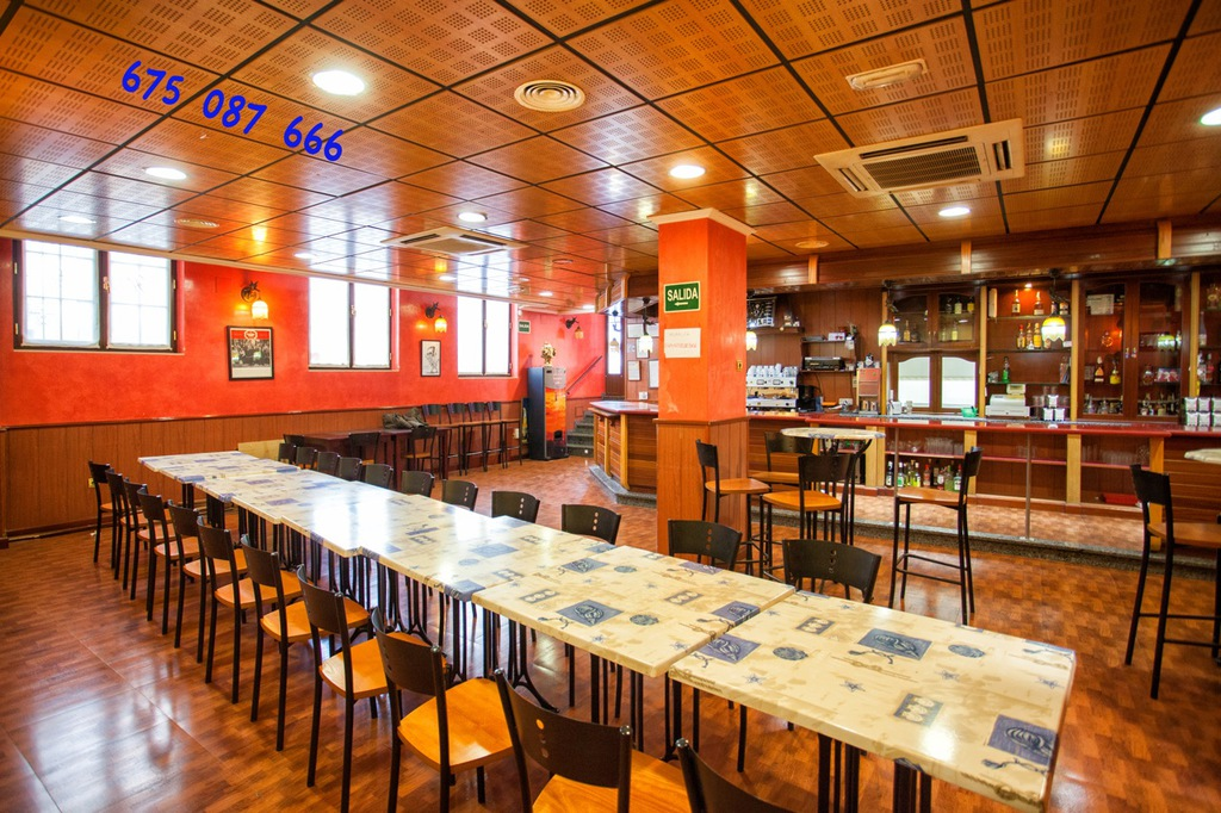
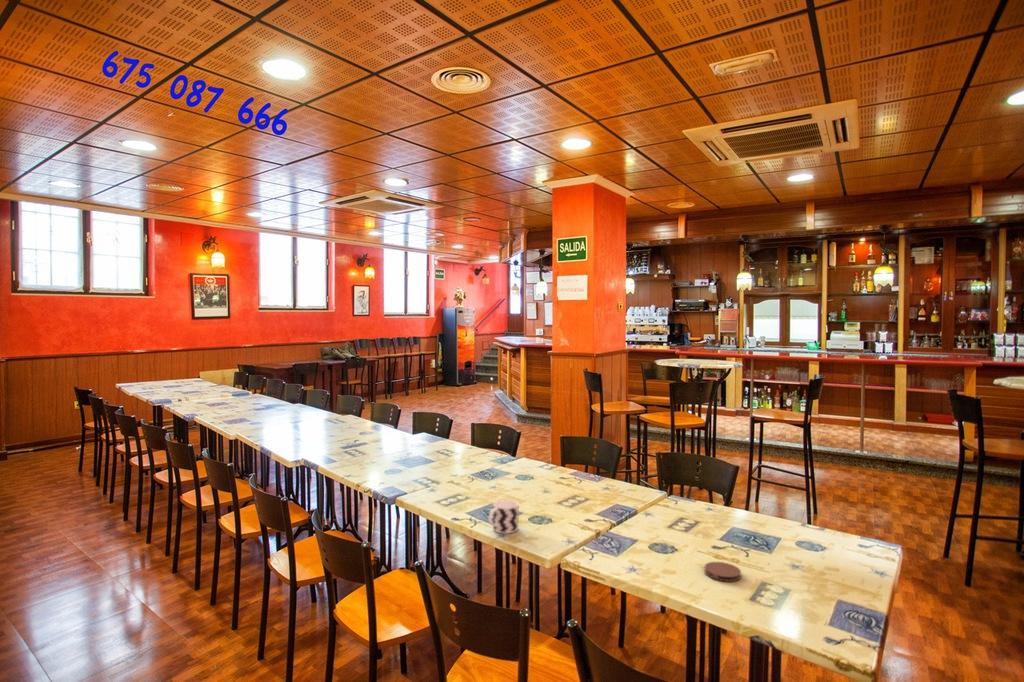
+ cup (502, 517)
+ coaster (722, 571)
